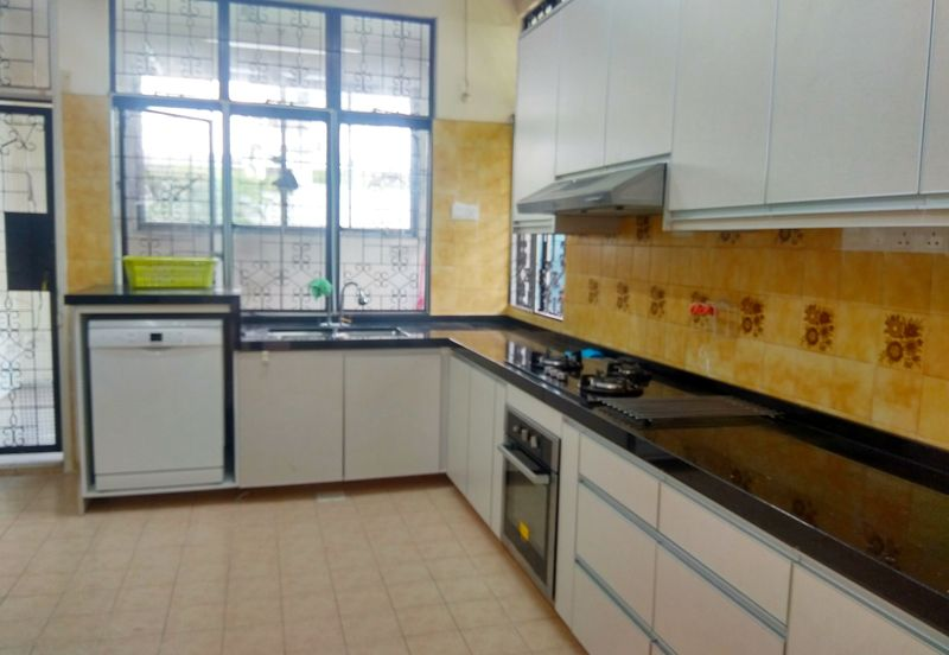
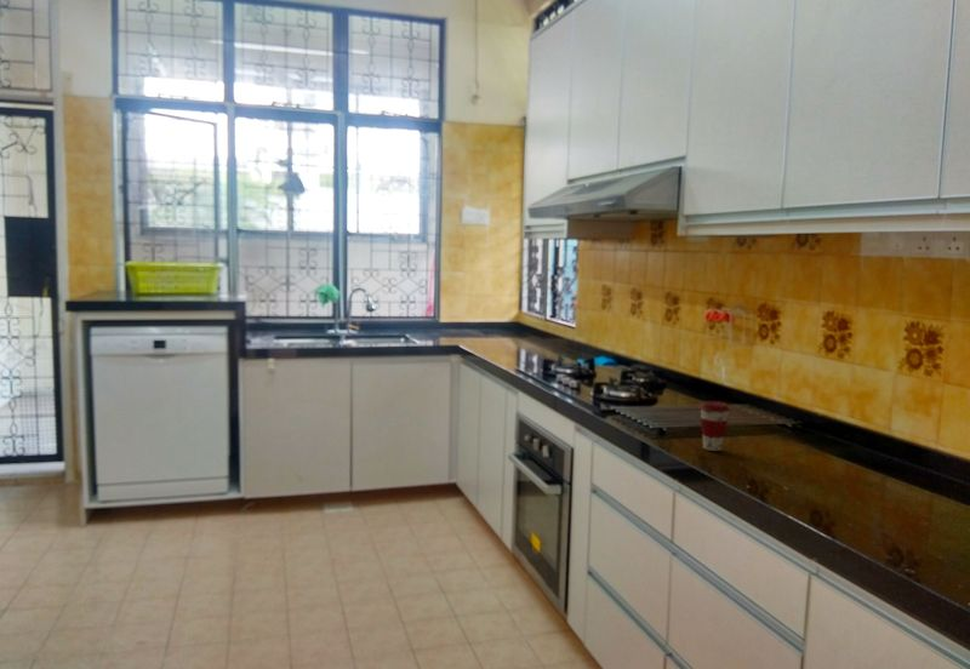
+ coffee cup (713, 425)
